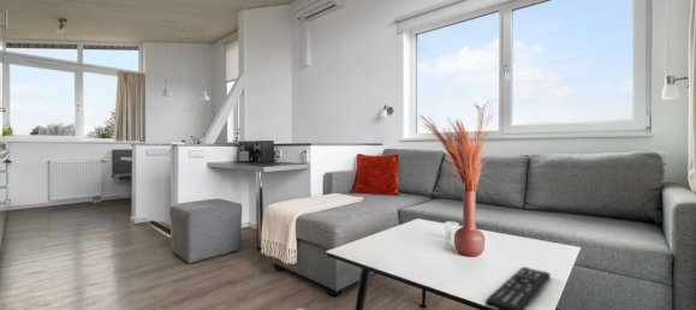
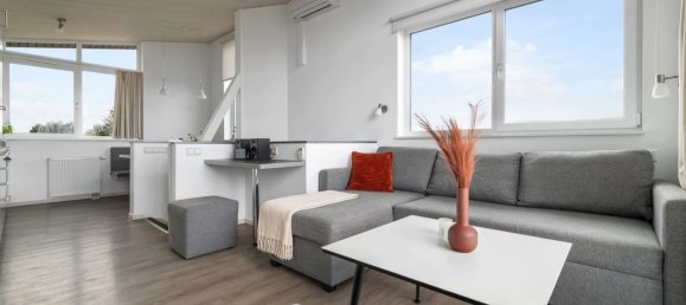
- remote control (520, 286)
